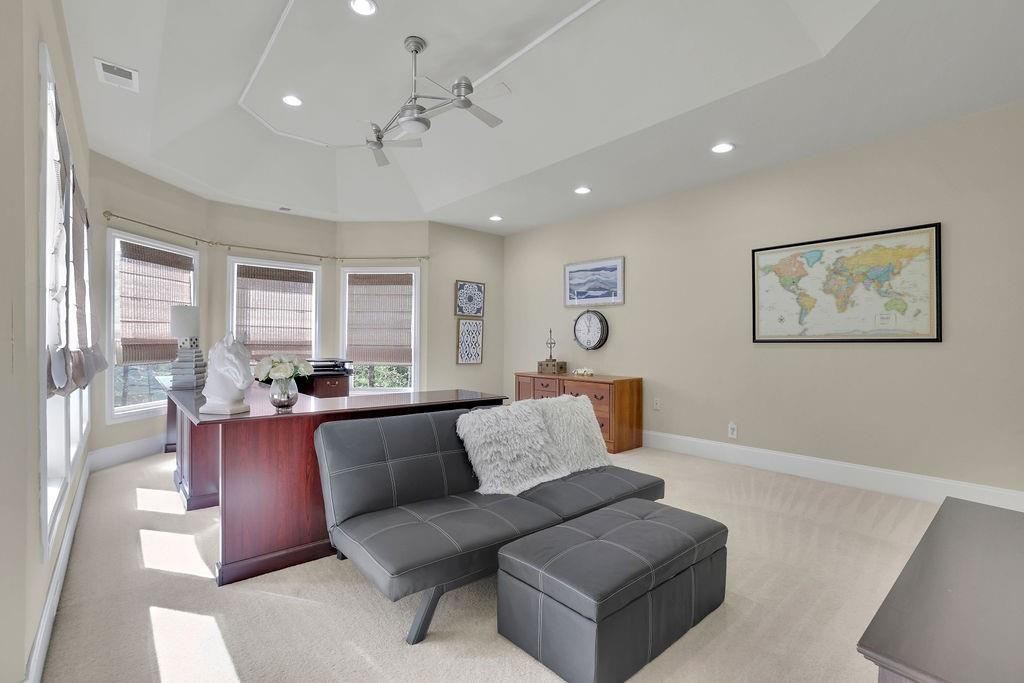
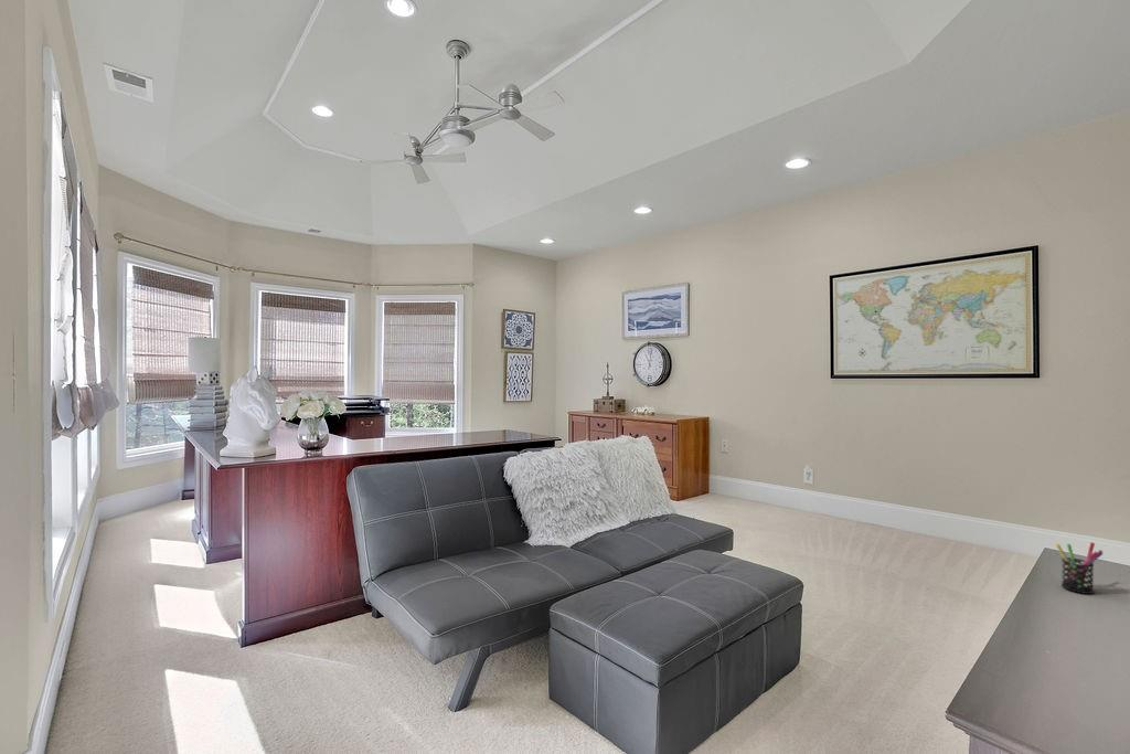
+ pen holder (1077, 564)
